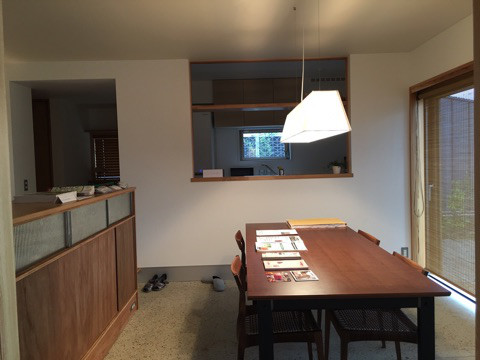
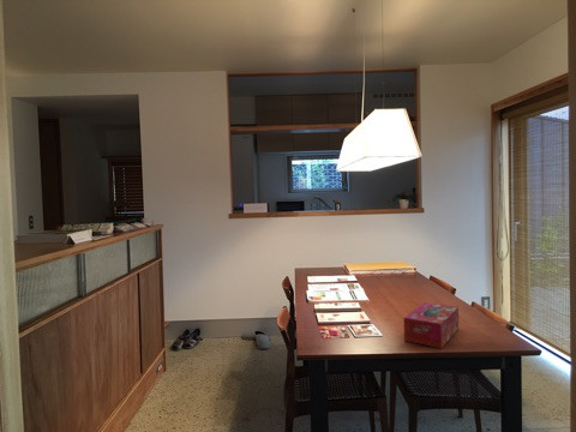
+ tissue box (432, 323)
